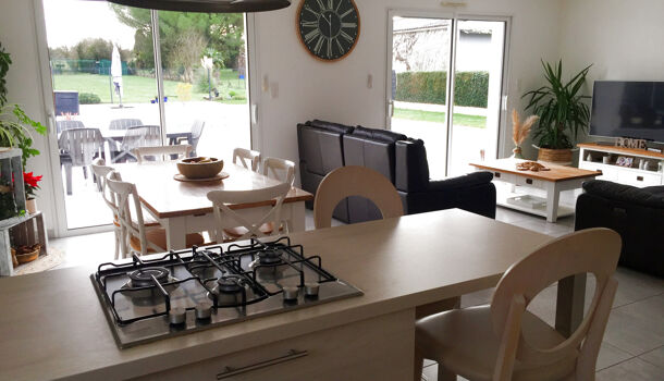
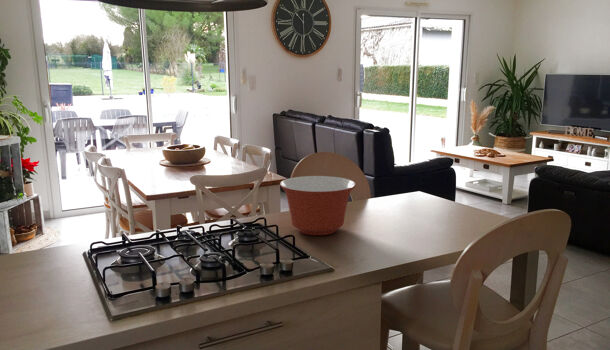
+ mixing bowl (317, 206)
